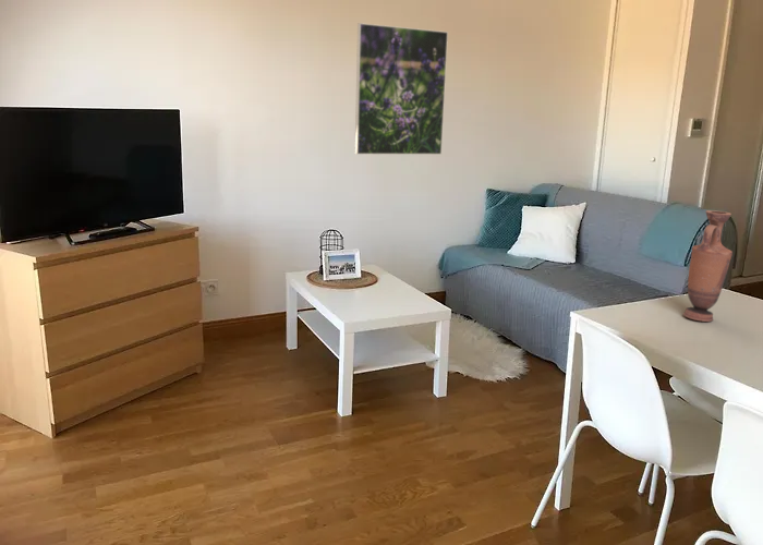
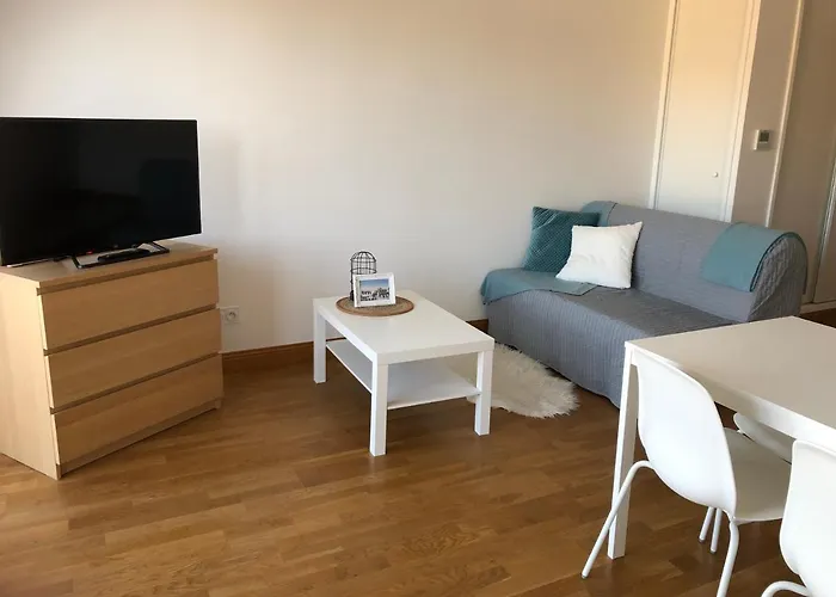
- vase (710, 266)
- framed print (401, 92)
